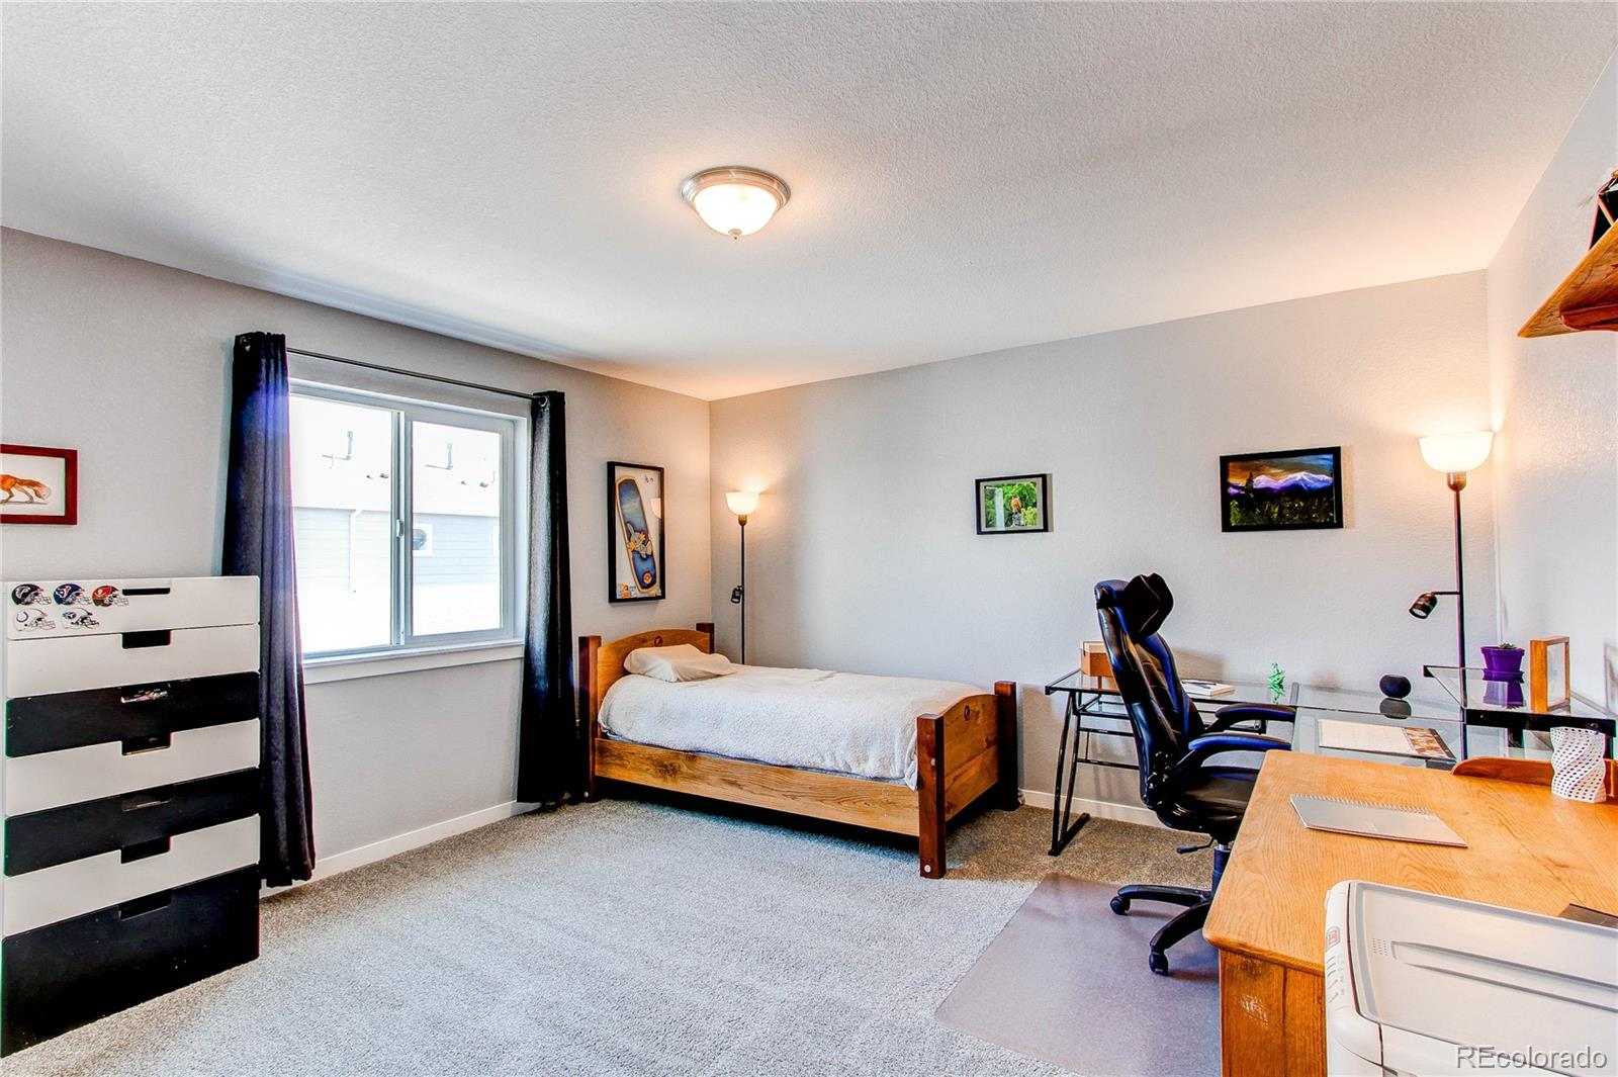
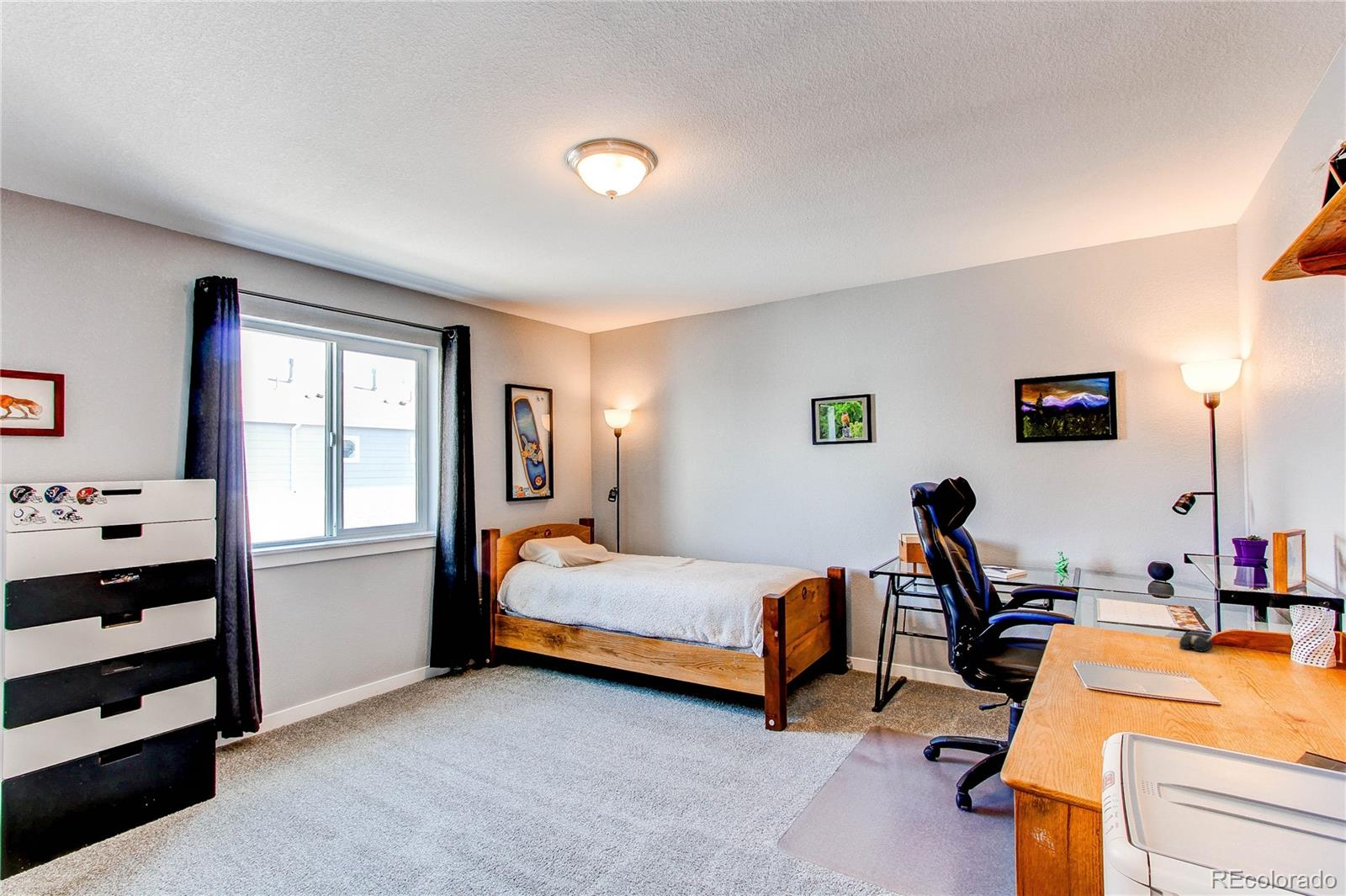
+ computer mouse (1195, 640)
